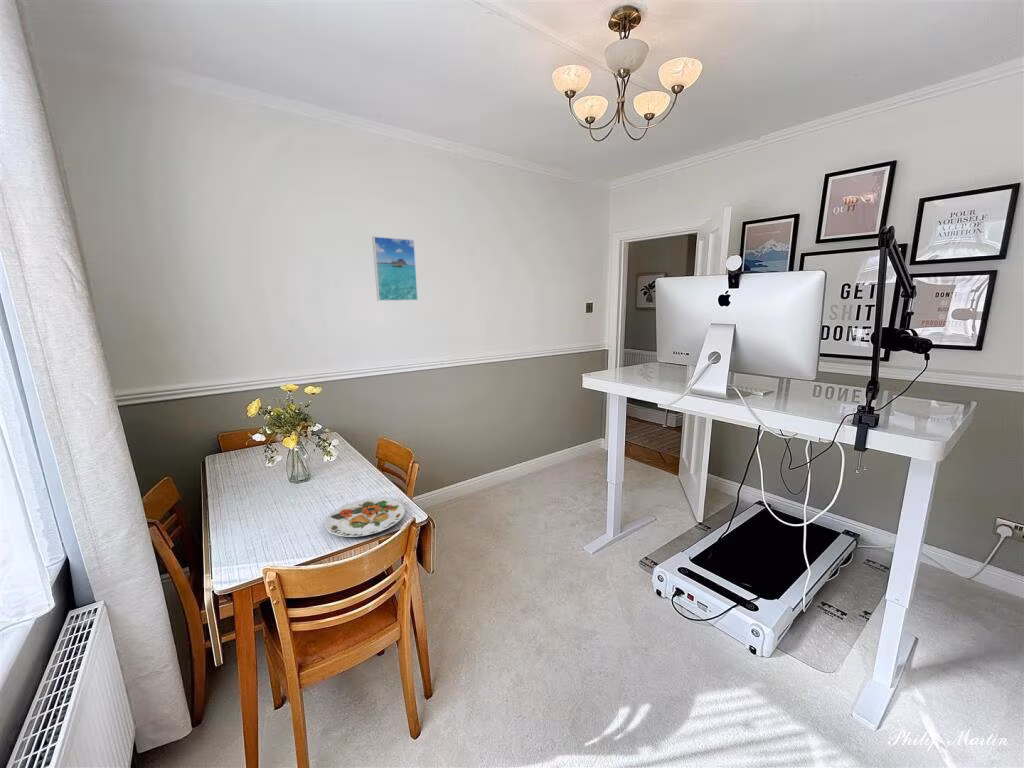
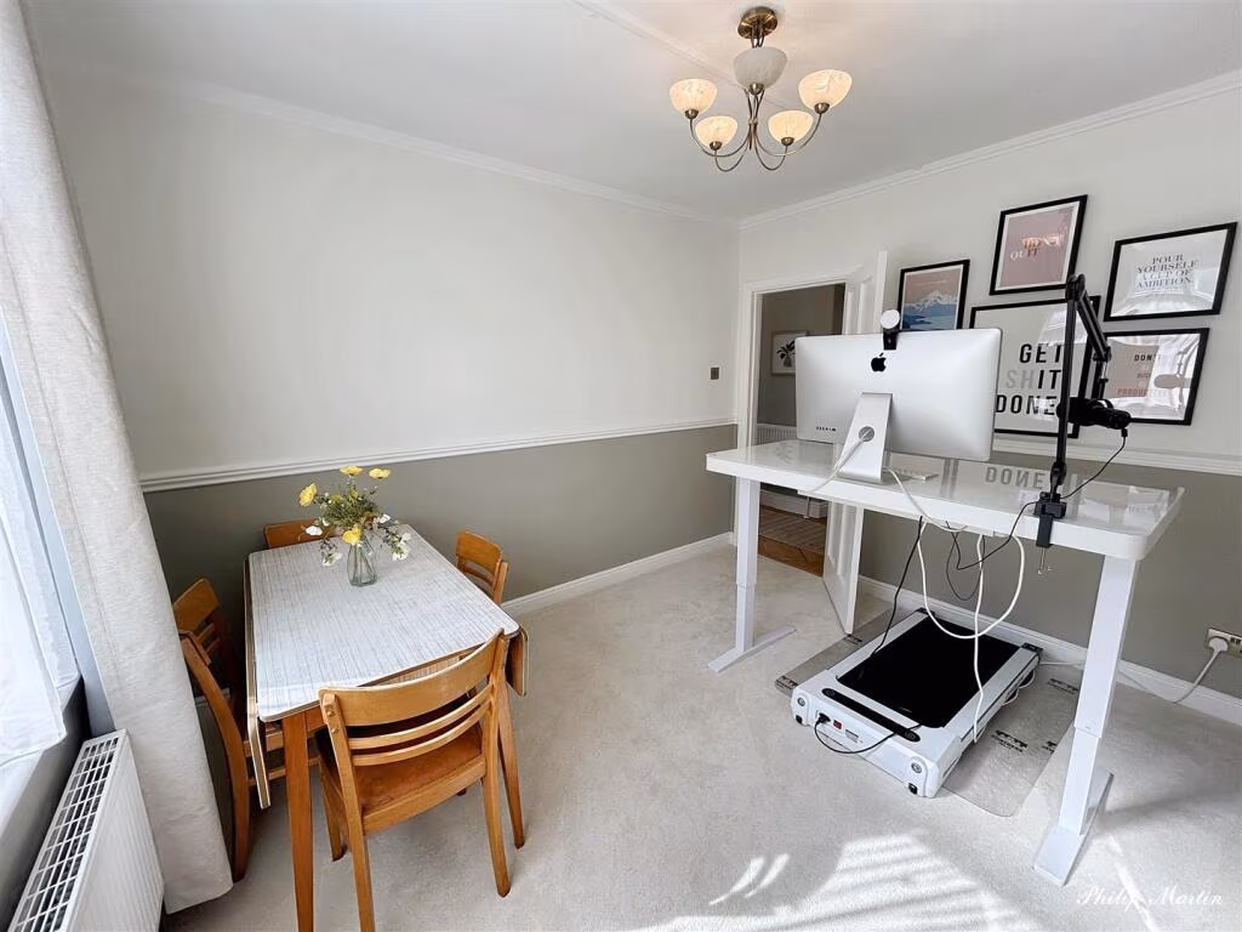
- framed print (395, 269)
- plate (366, 516)
